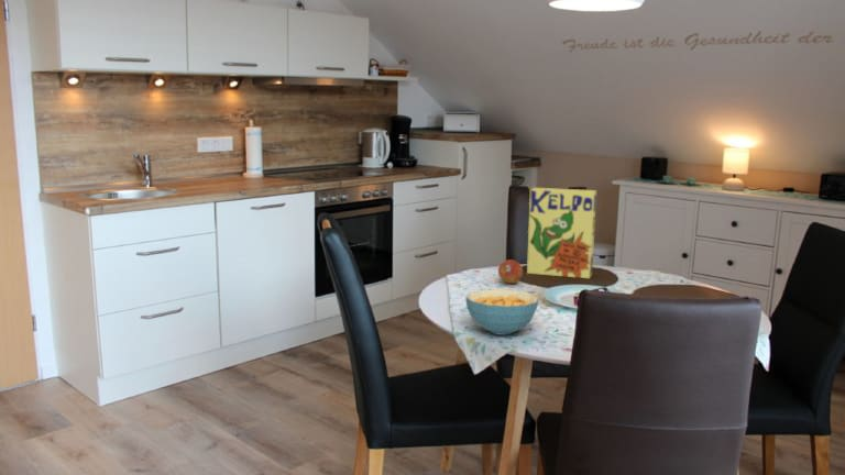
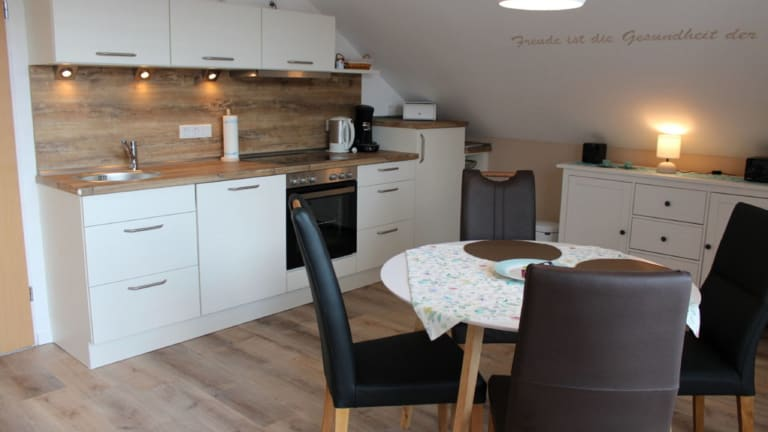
- cereal box (561, 232)
- fruit (509, 272)
- cereal bowl (502, 314)
